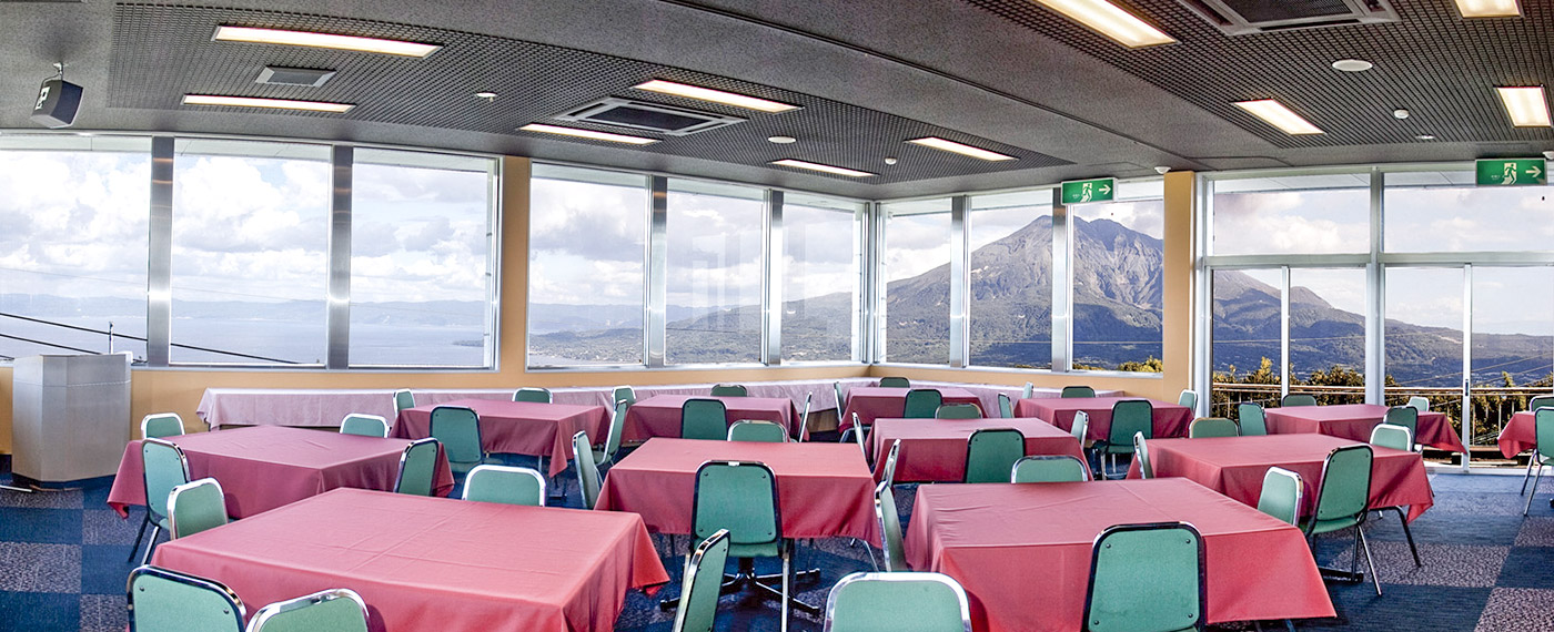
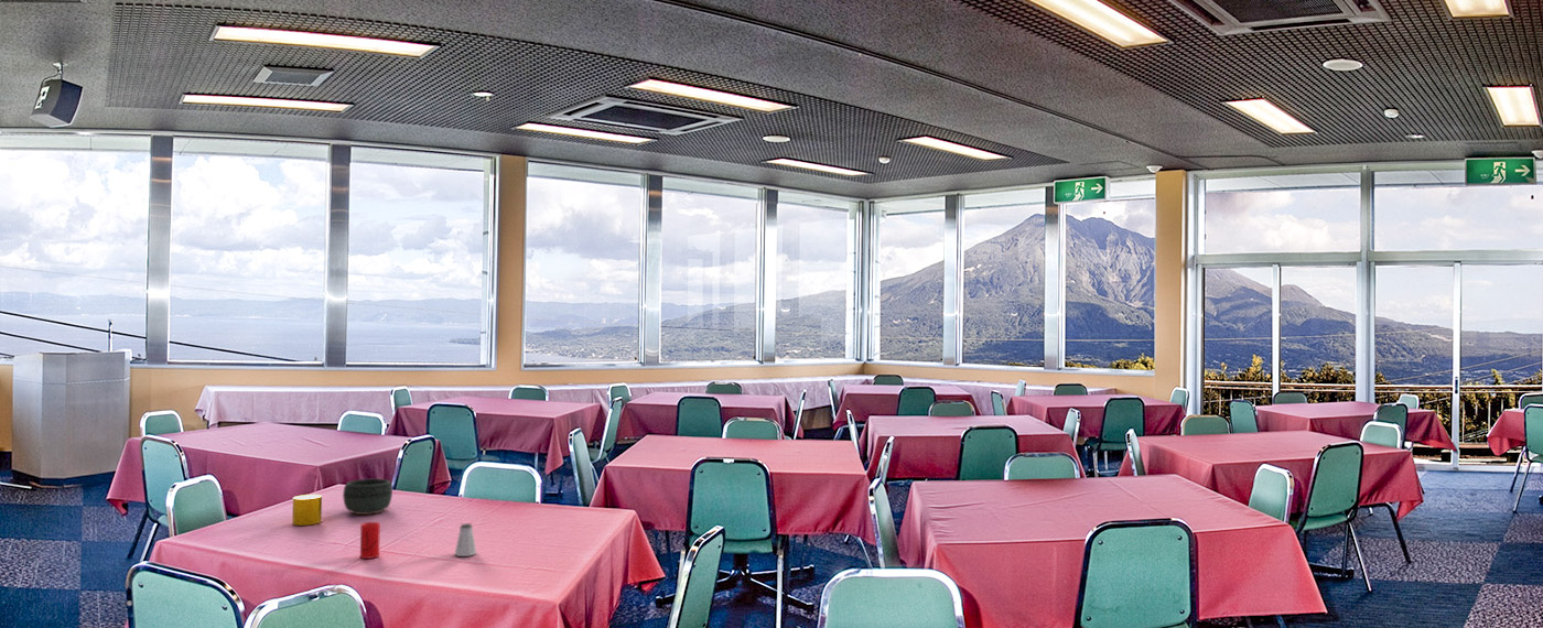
+ bowl (367, 496)
+ cup (306, 509)
+ saltshaker (465, 539)
+ cup (369, 540)
